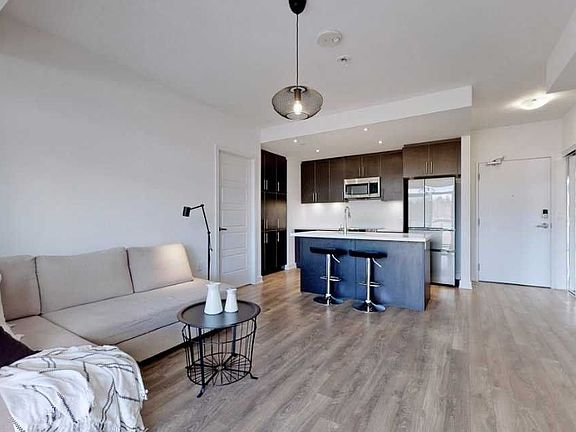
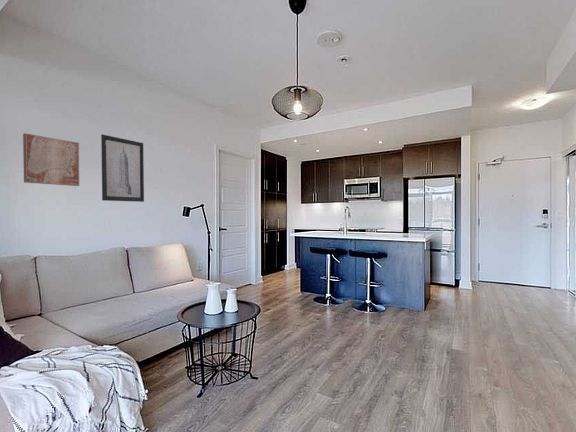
+ wall art (52, 161)
+ wall art (123, 170)
